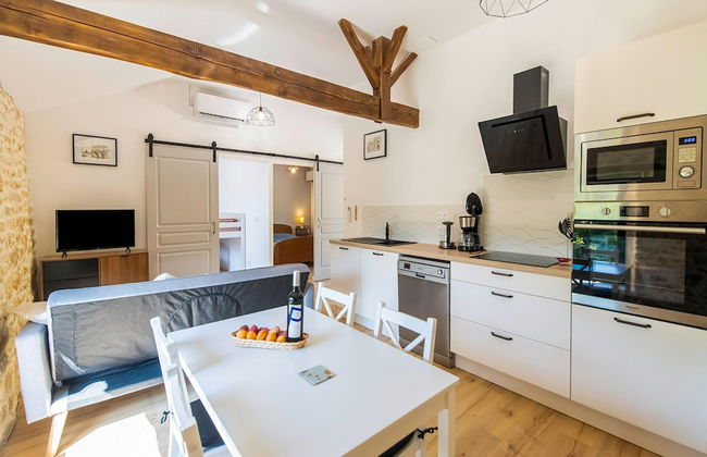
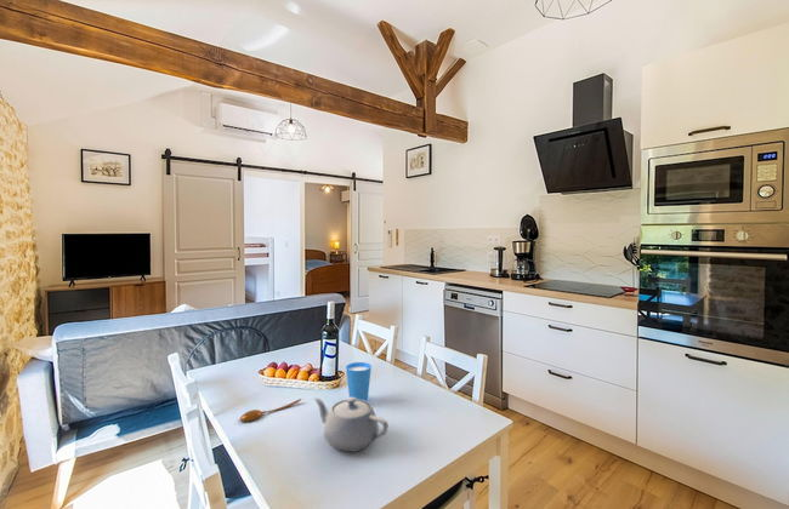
+ teapot (348, 419)
+ spoon (272, 410)
+ cup (358, 384)
